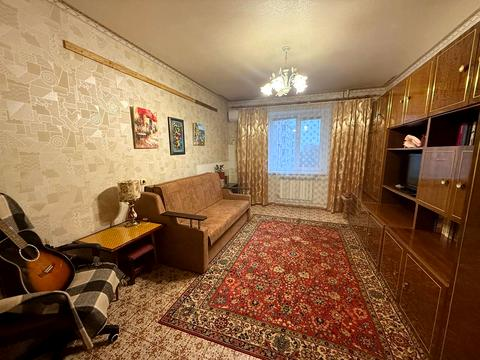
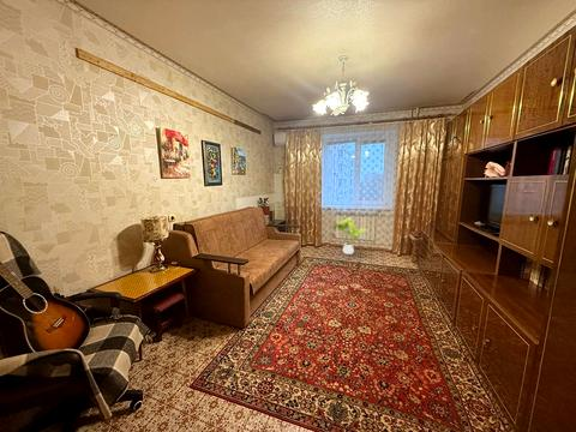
+ house plant (348, 236)
